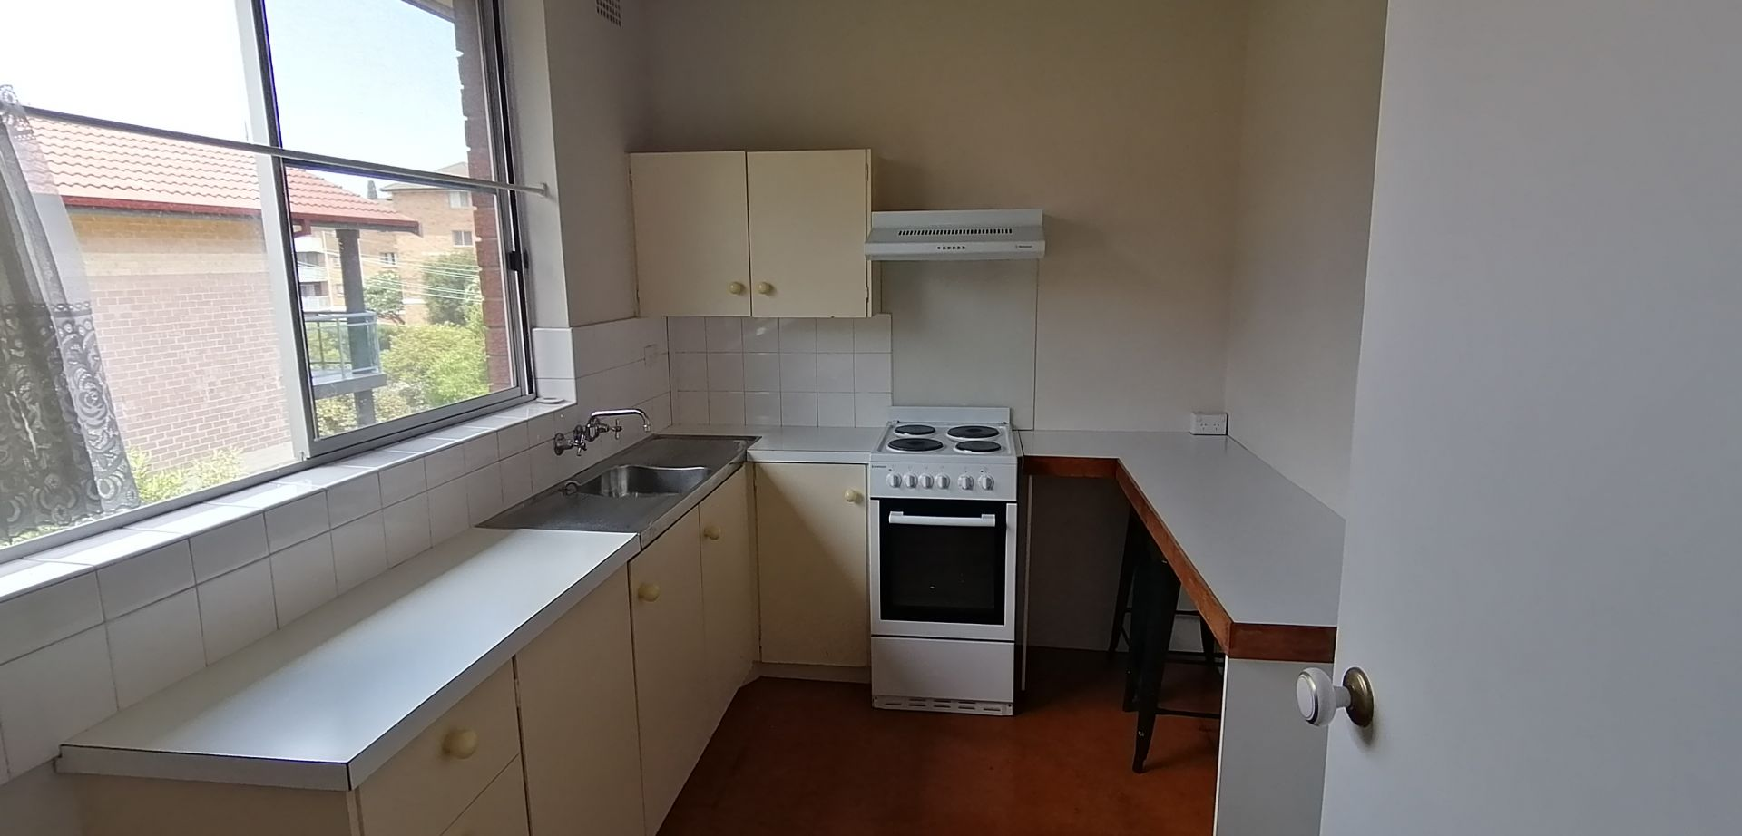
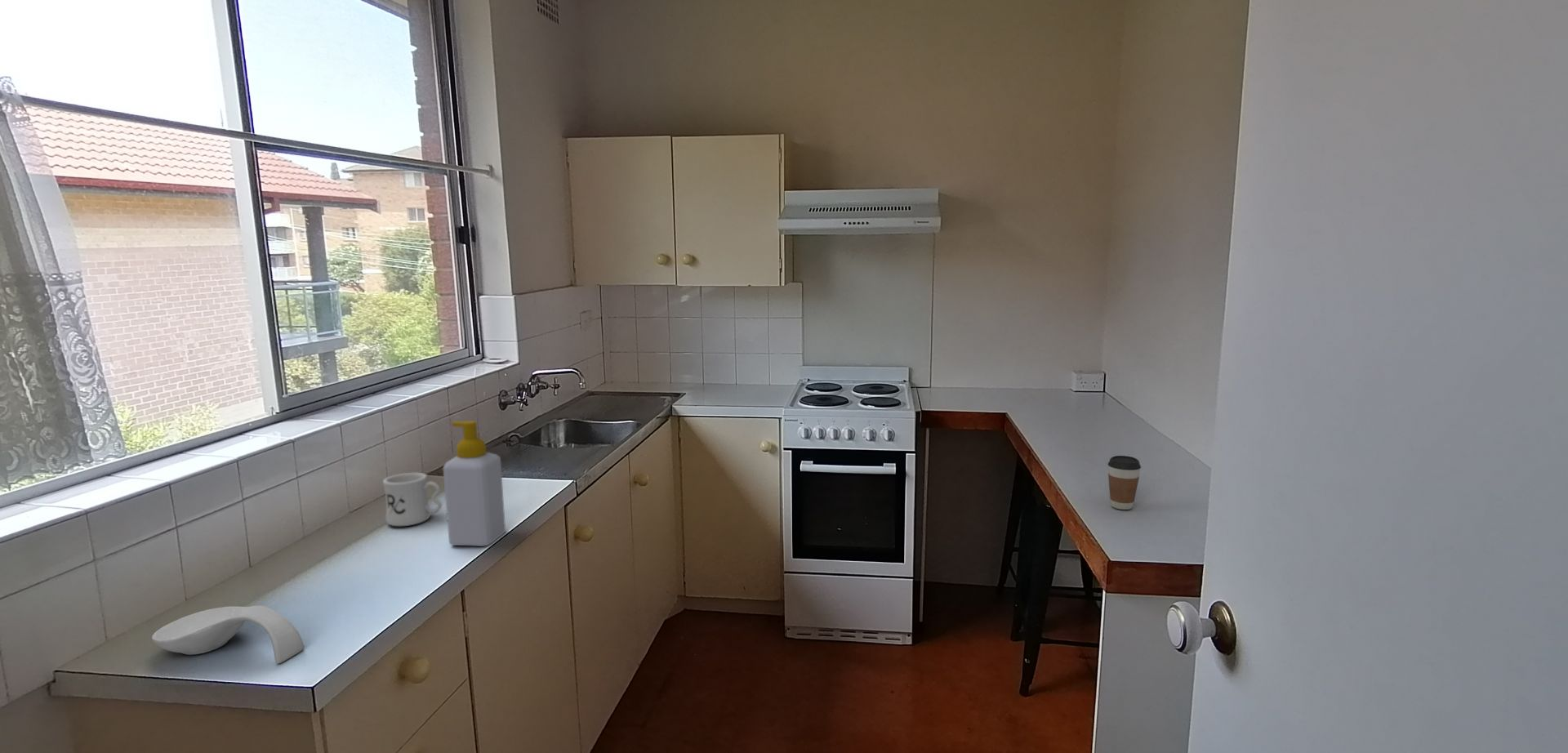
+ mug (414, 499)
+ coffee cup (1123, 483)
+ spoon rest (229, 628)
+ soap bottle (474, 481)
